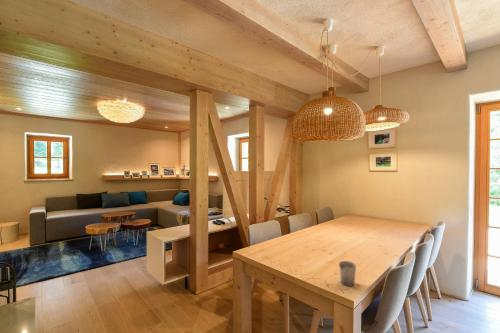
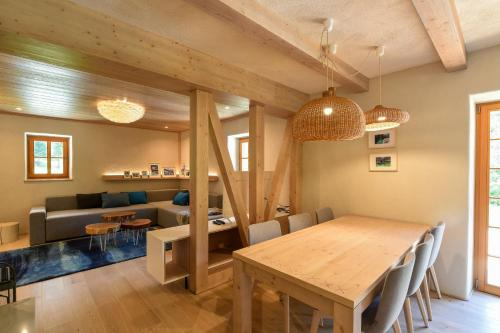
- cup (346, 274)
